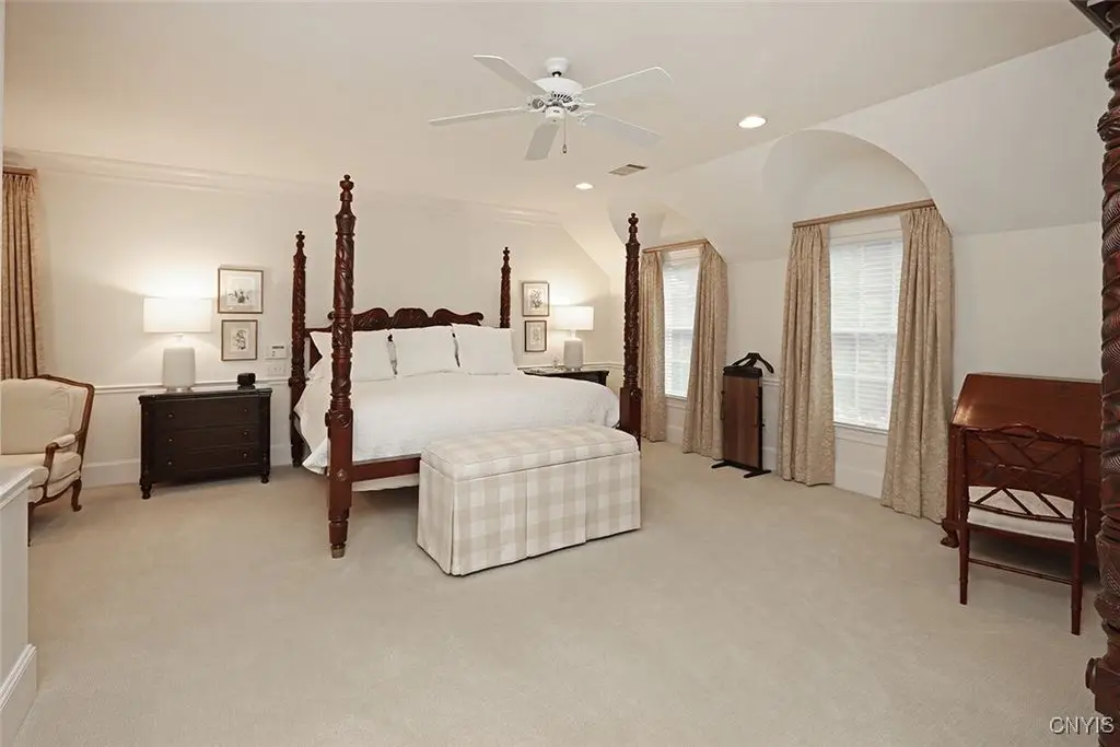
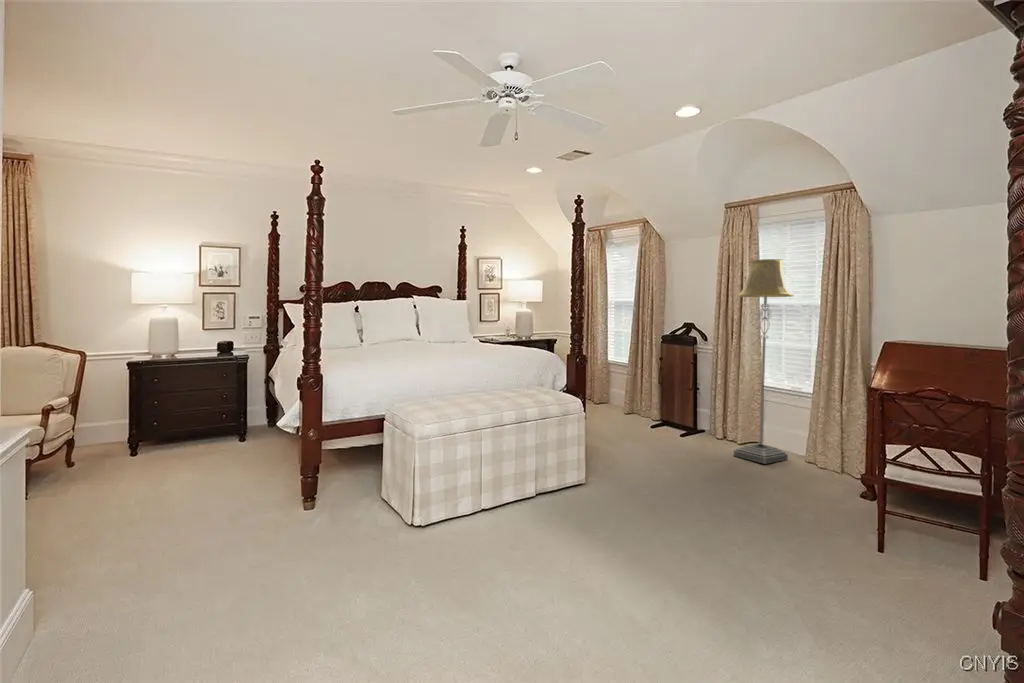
+ floor lamp (763, 360)
